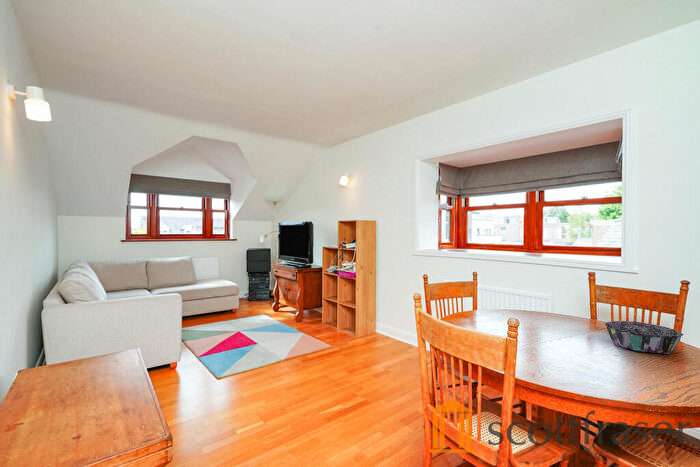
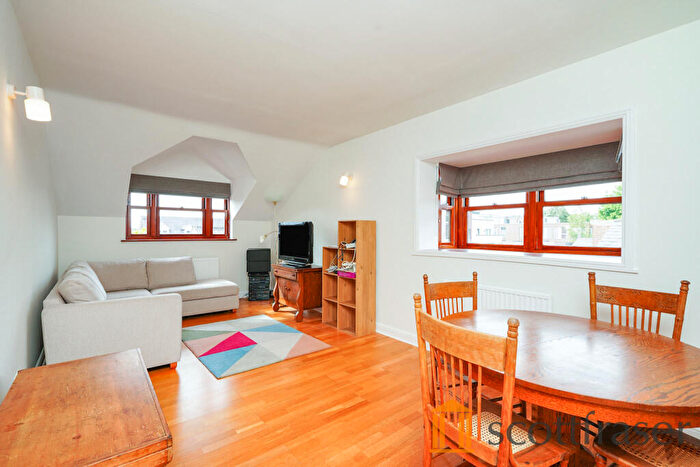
- decorative bowl (641, 337)
